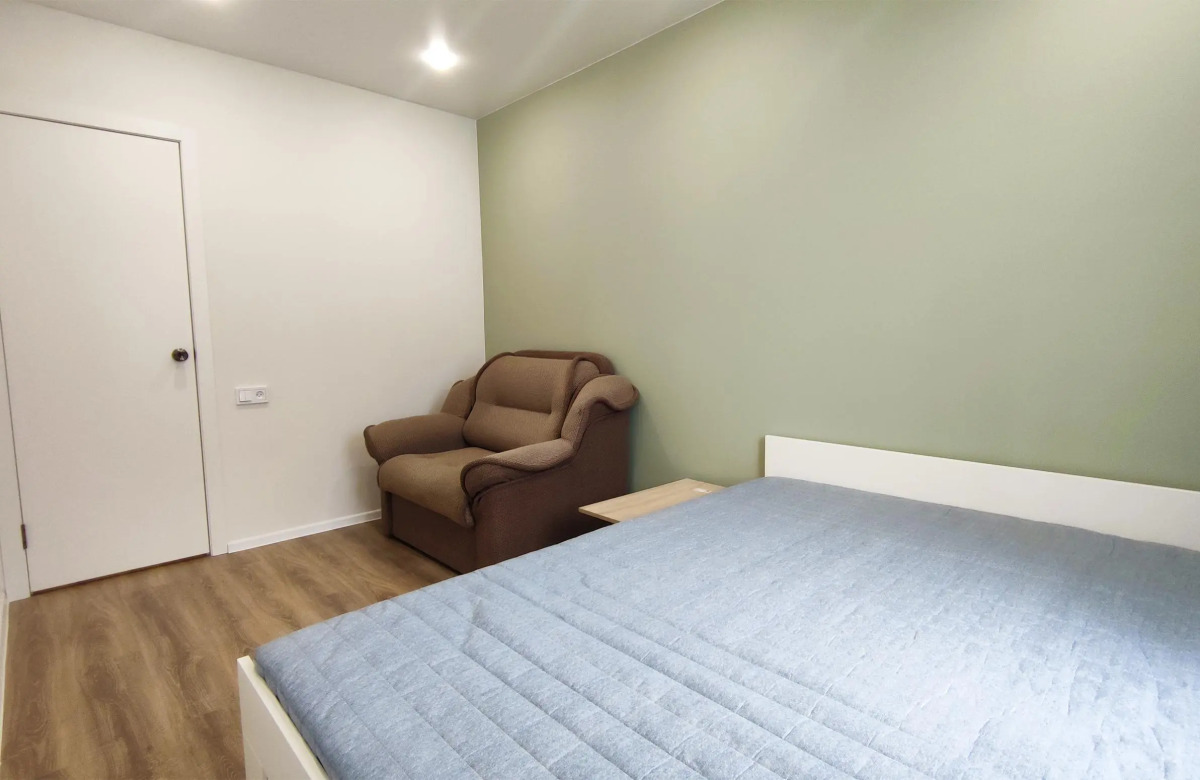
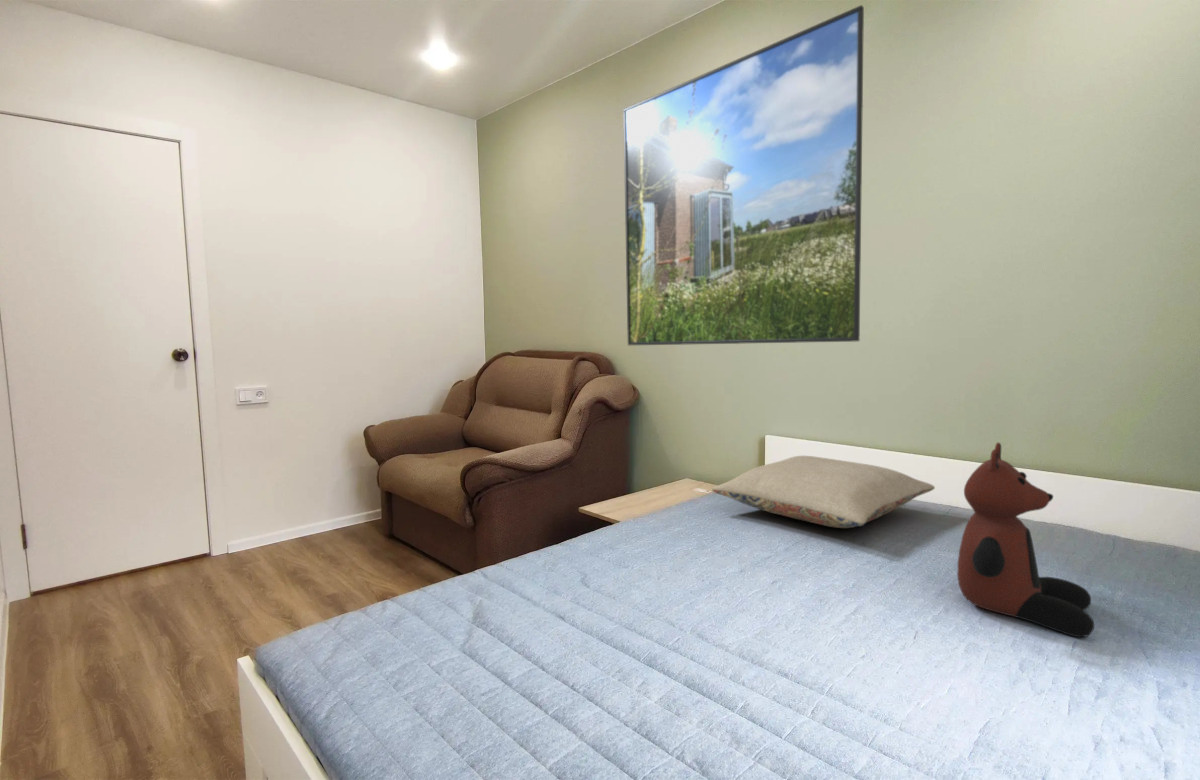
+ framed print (723, 207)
+ teddy bear (1024, 531)
+ pillow (821, 488)
